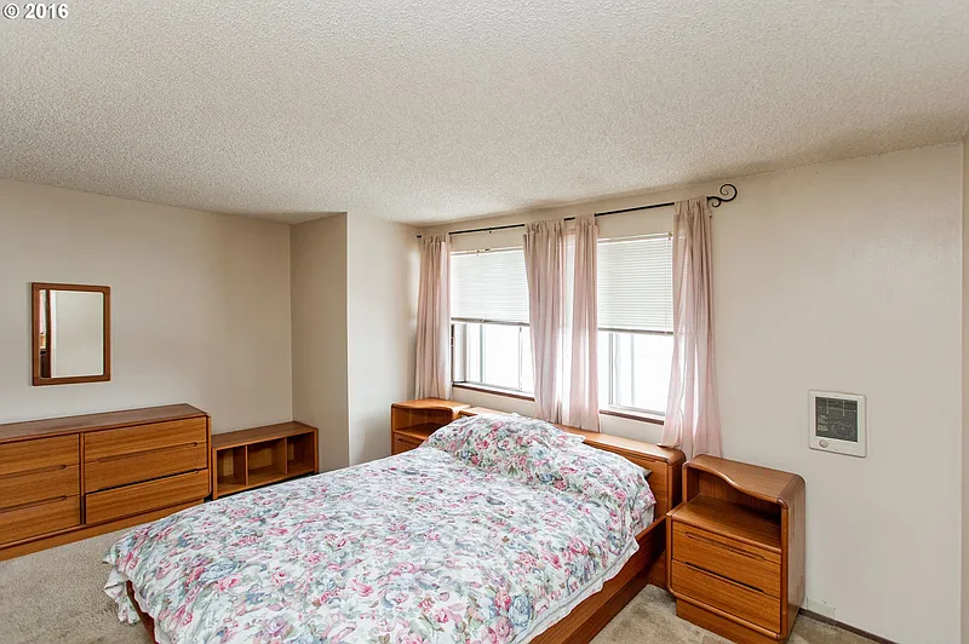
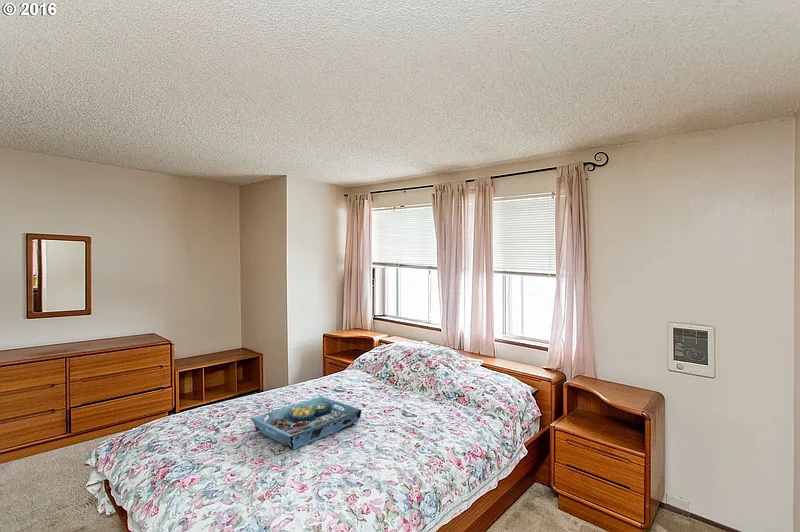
+ serving tray (307, 419)
